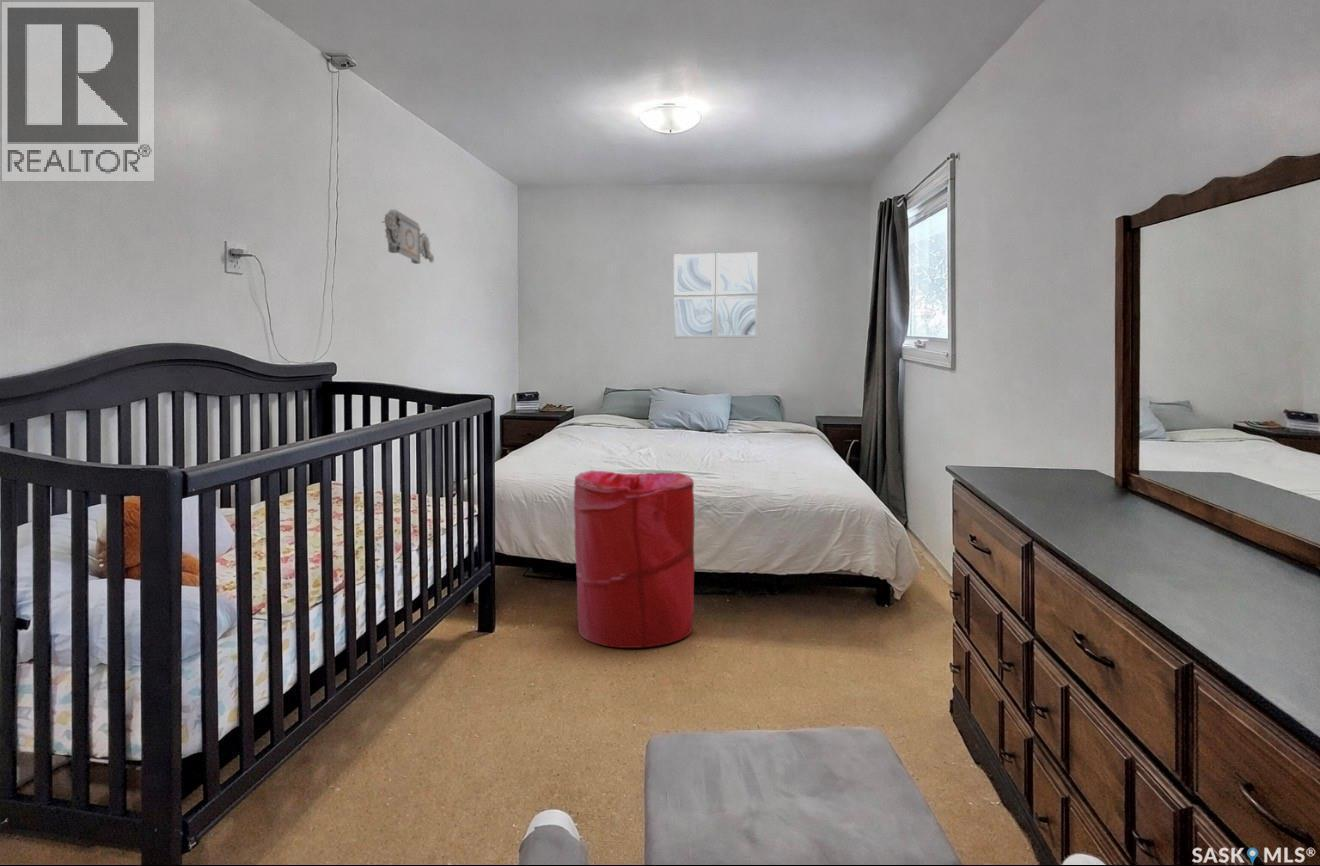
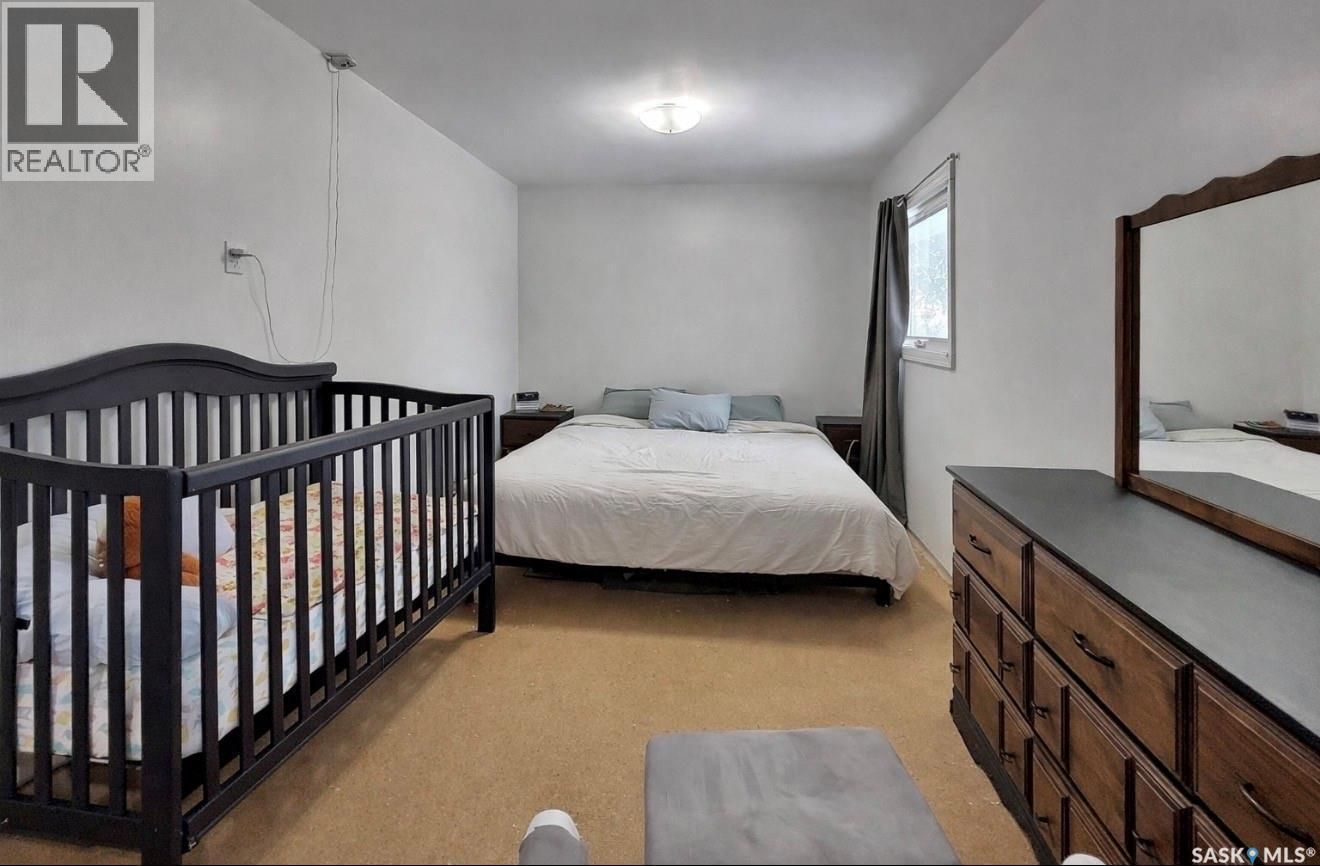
- laundry hamper (634, 551)
- wall decoration (406, 236)
- wall art (713, 294)
